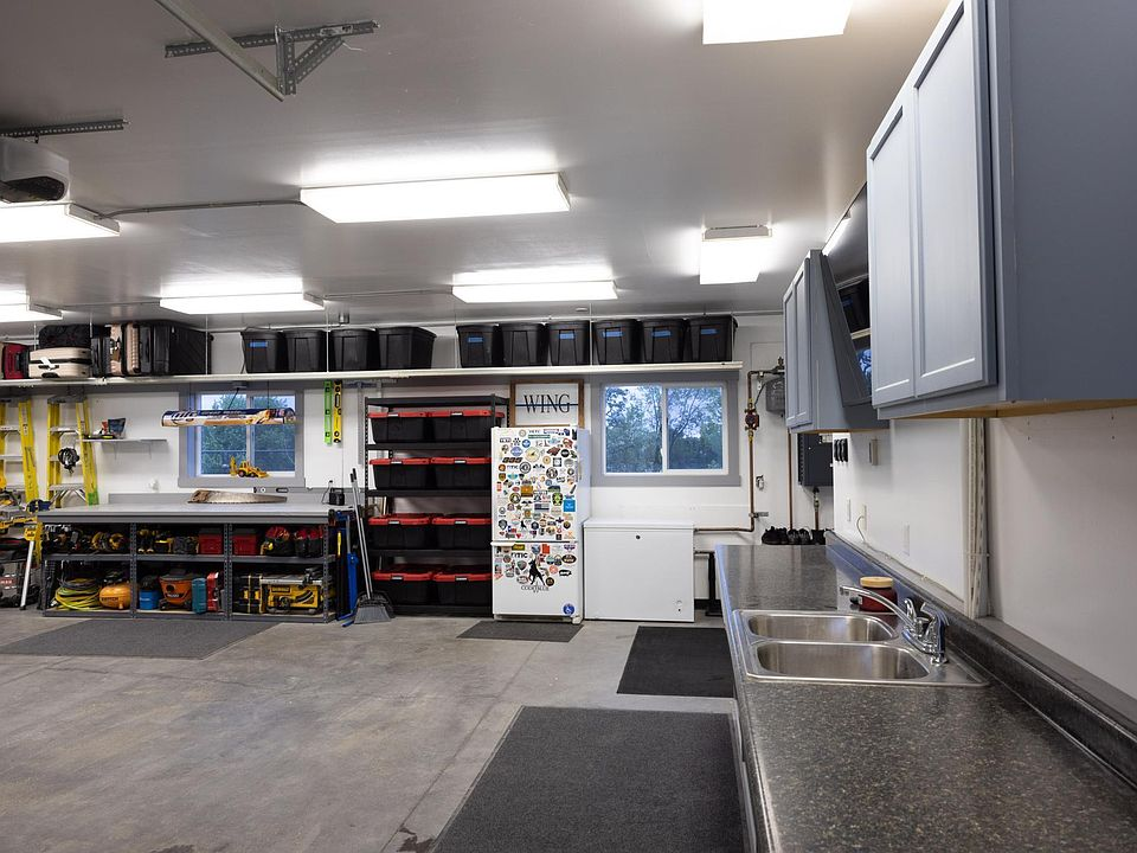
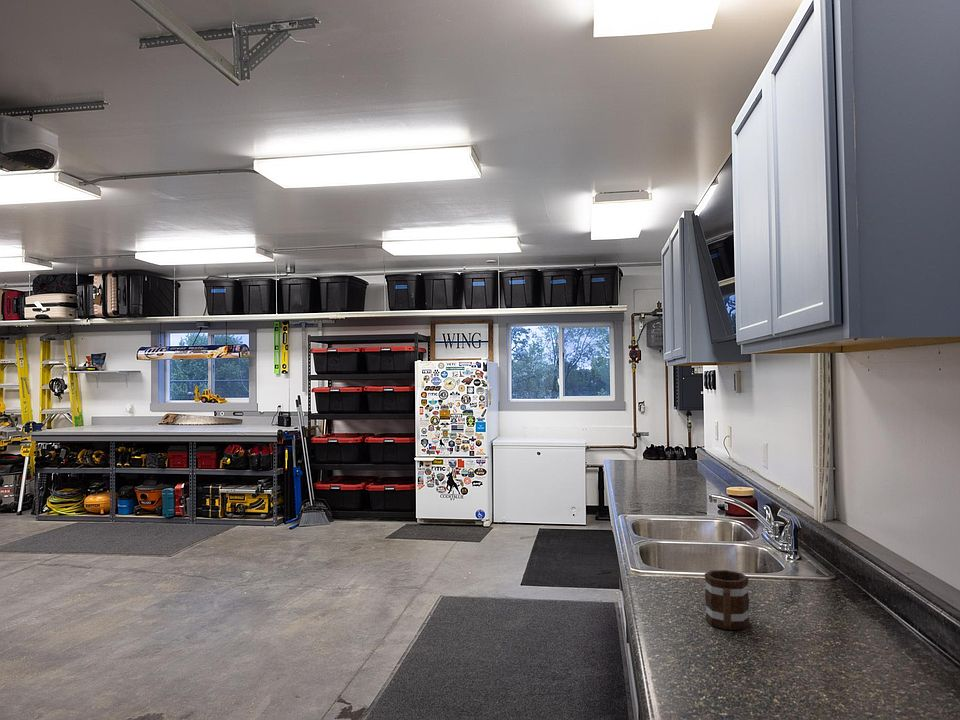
+ mug (726, 602)
